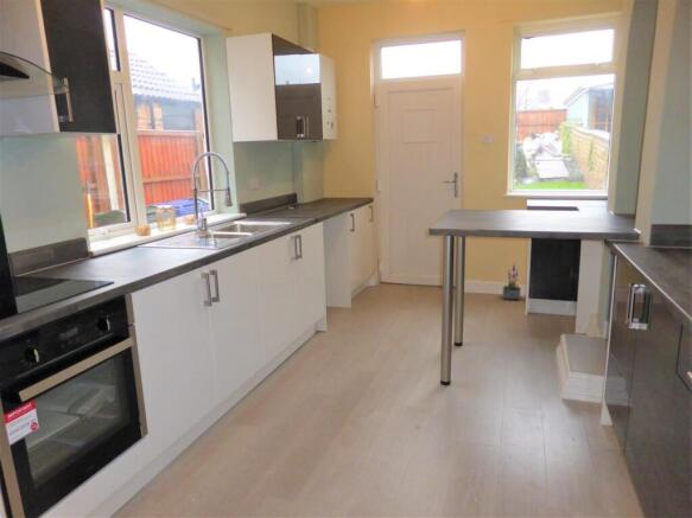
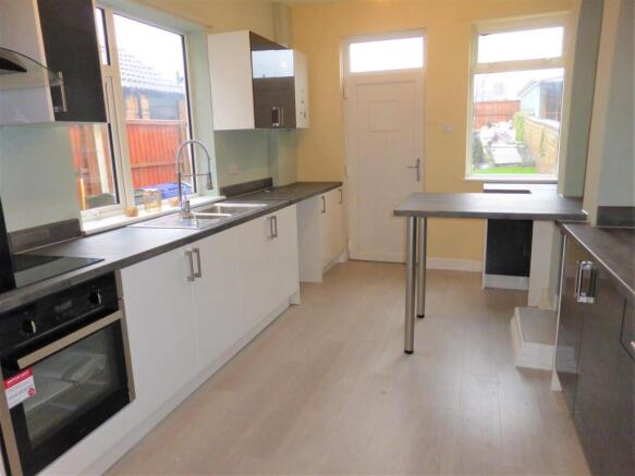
- potted plant (512, 280)
